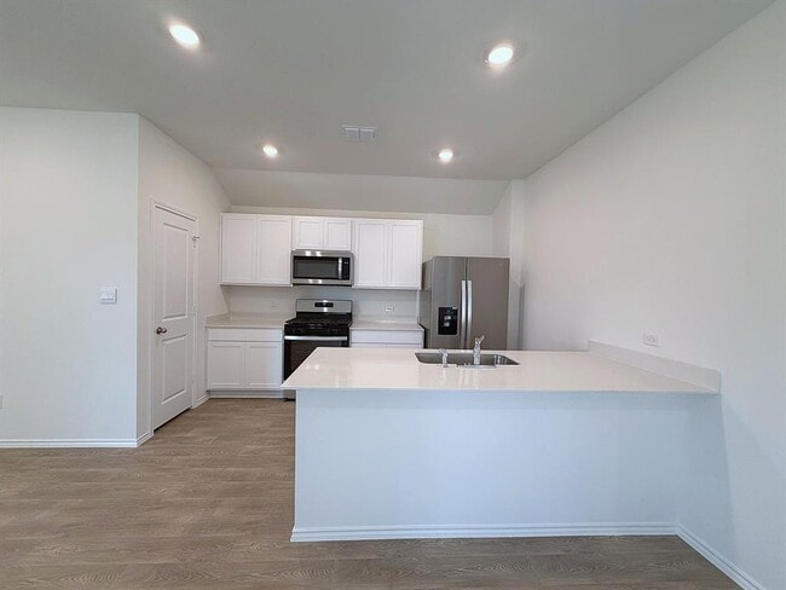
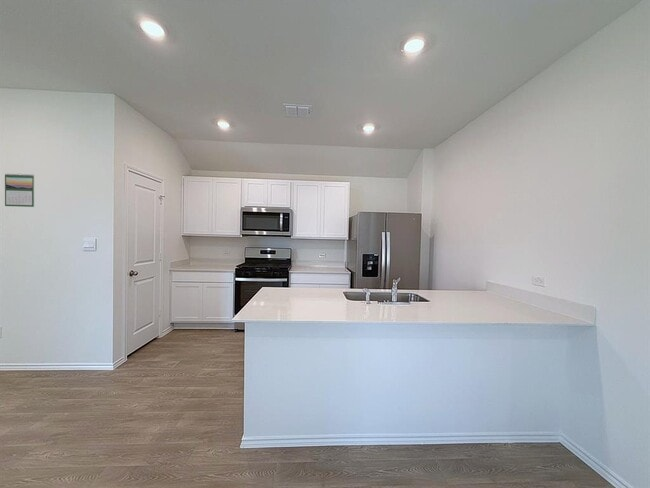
+ calendar (19, 189)
